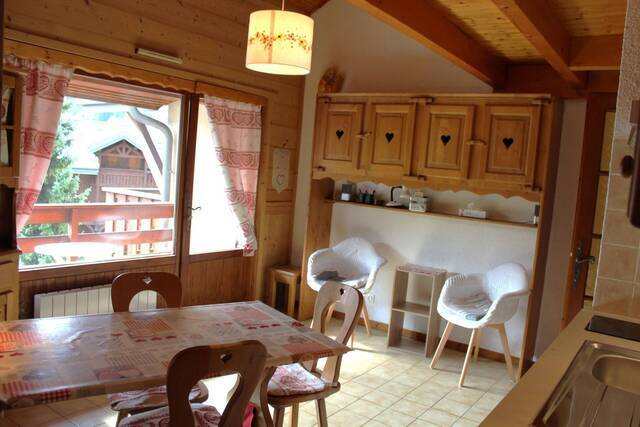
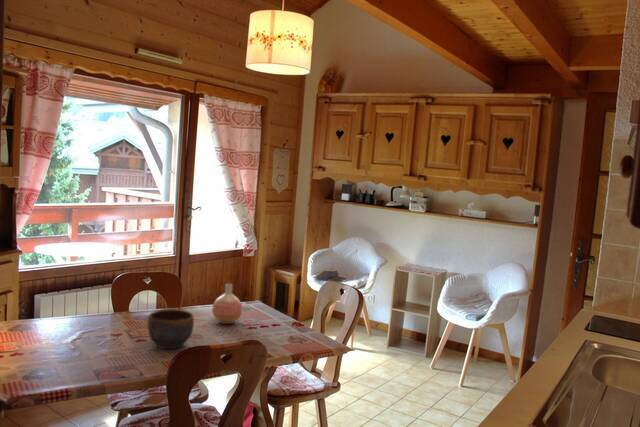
+ vase (227, 303)
+ bowl (170, 329)
